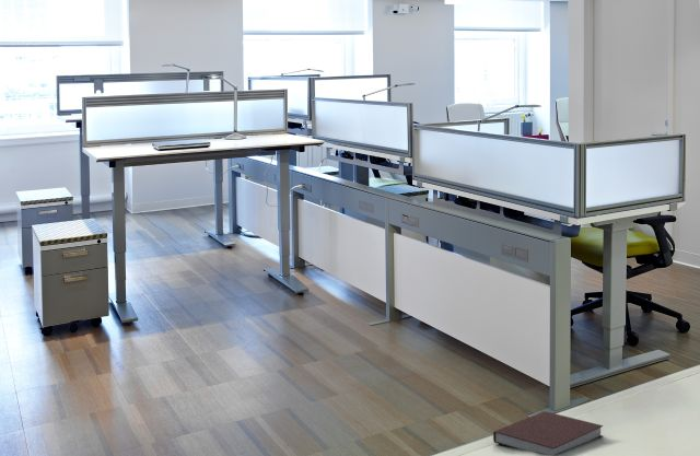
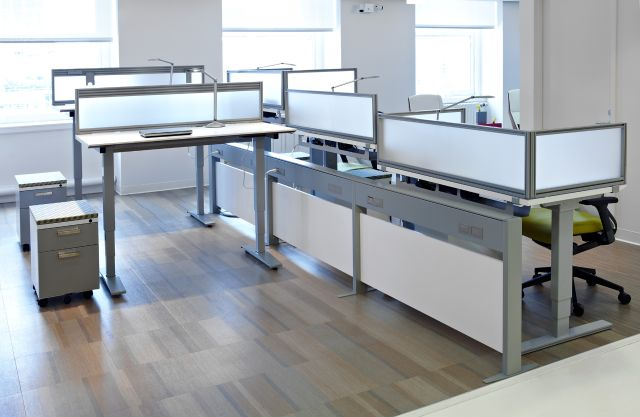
- notebook (548, 433)
